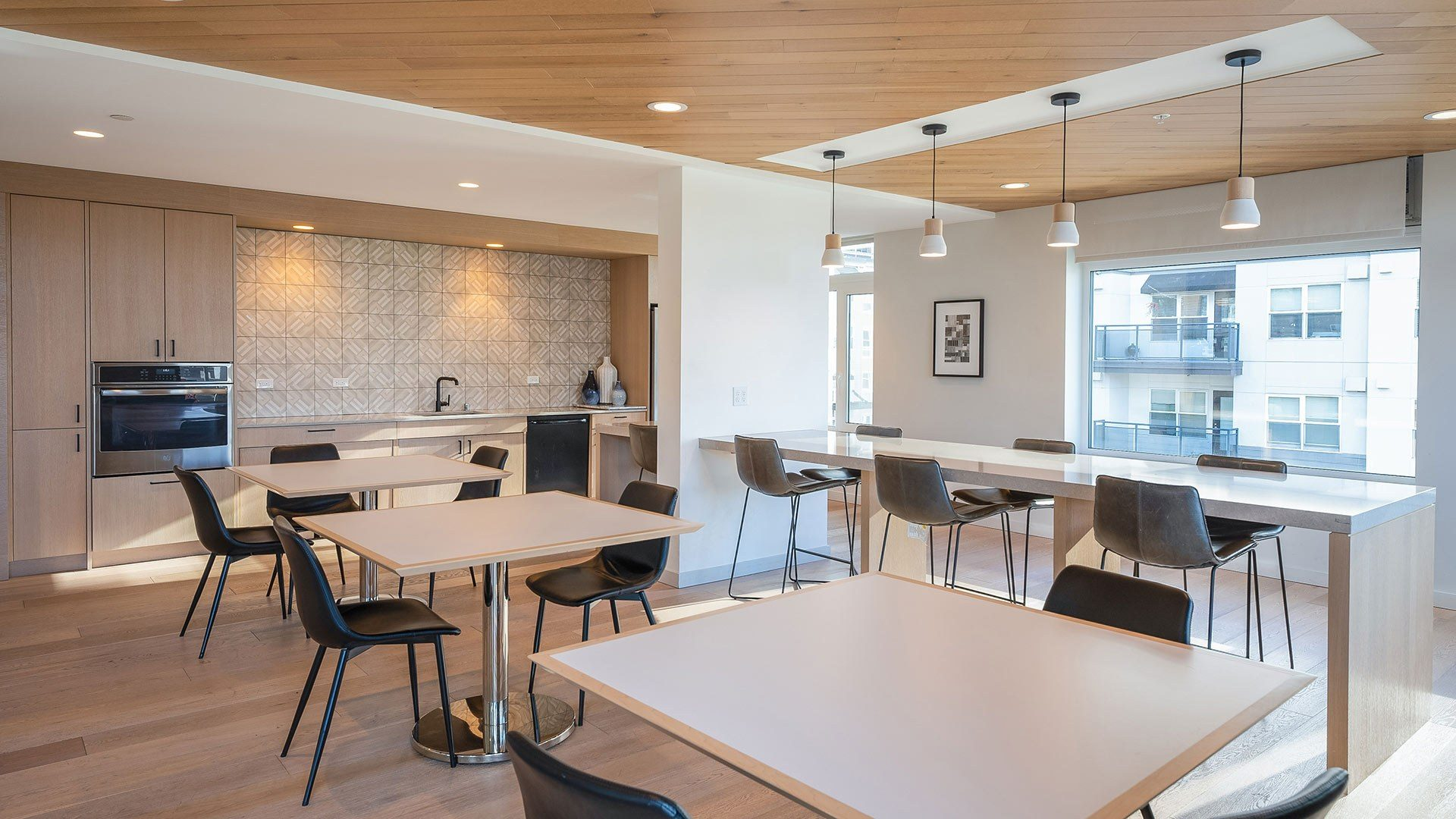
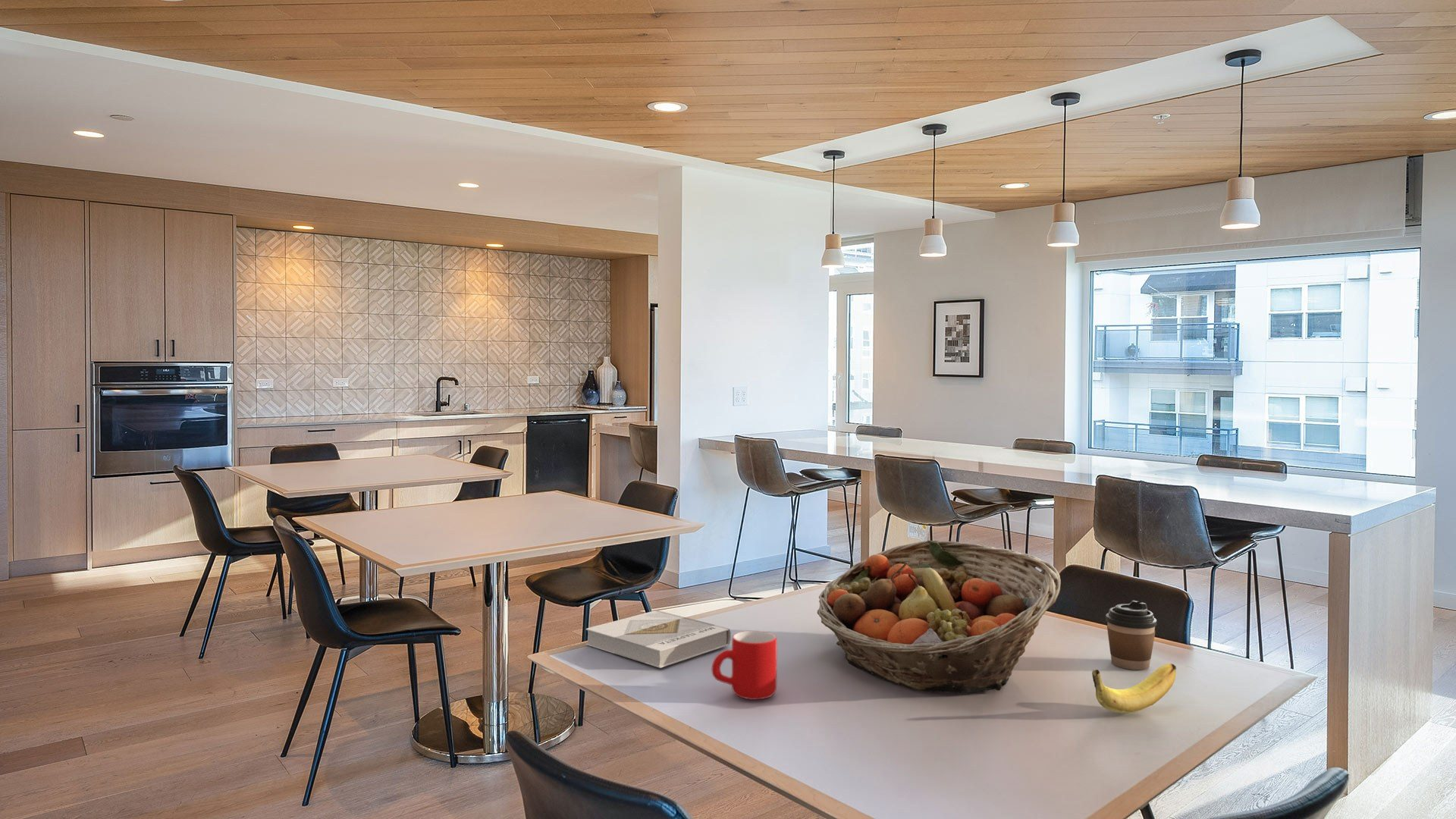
+ book (658, 636)
+ mug (743, 667)
+ coffee cup (1131, 633)
+ banana (1134, 686)
+ fruit basket (933, 609)
